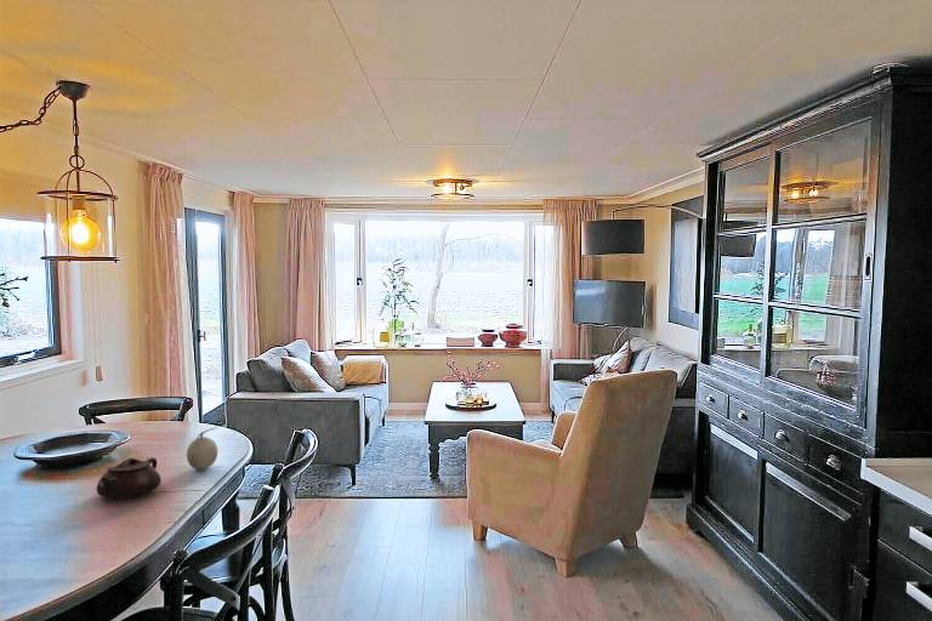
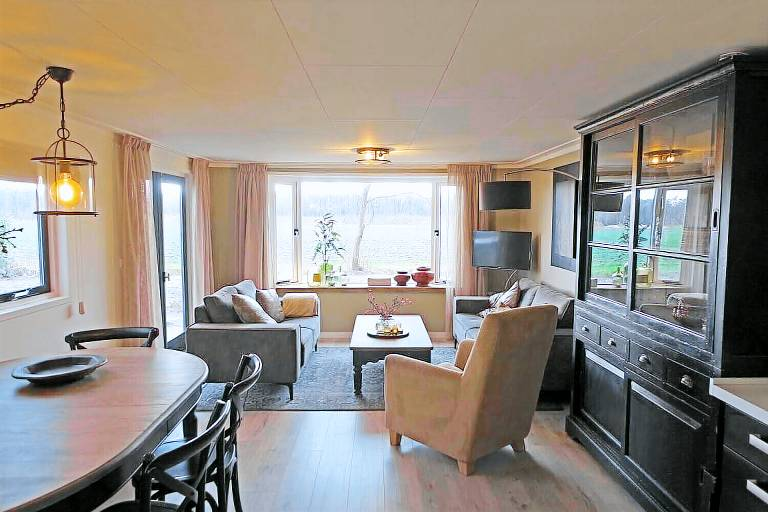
- fruit (201, 449)
- teapot (131, 475)
